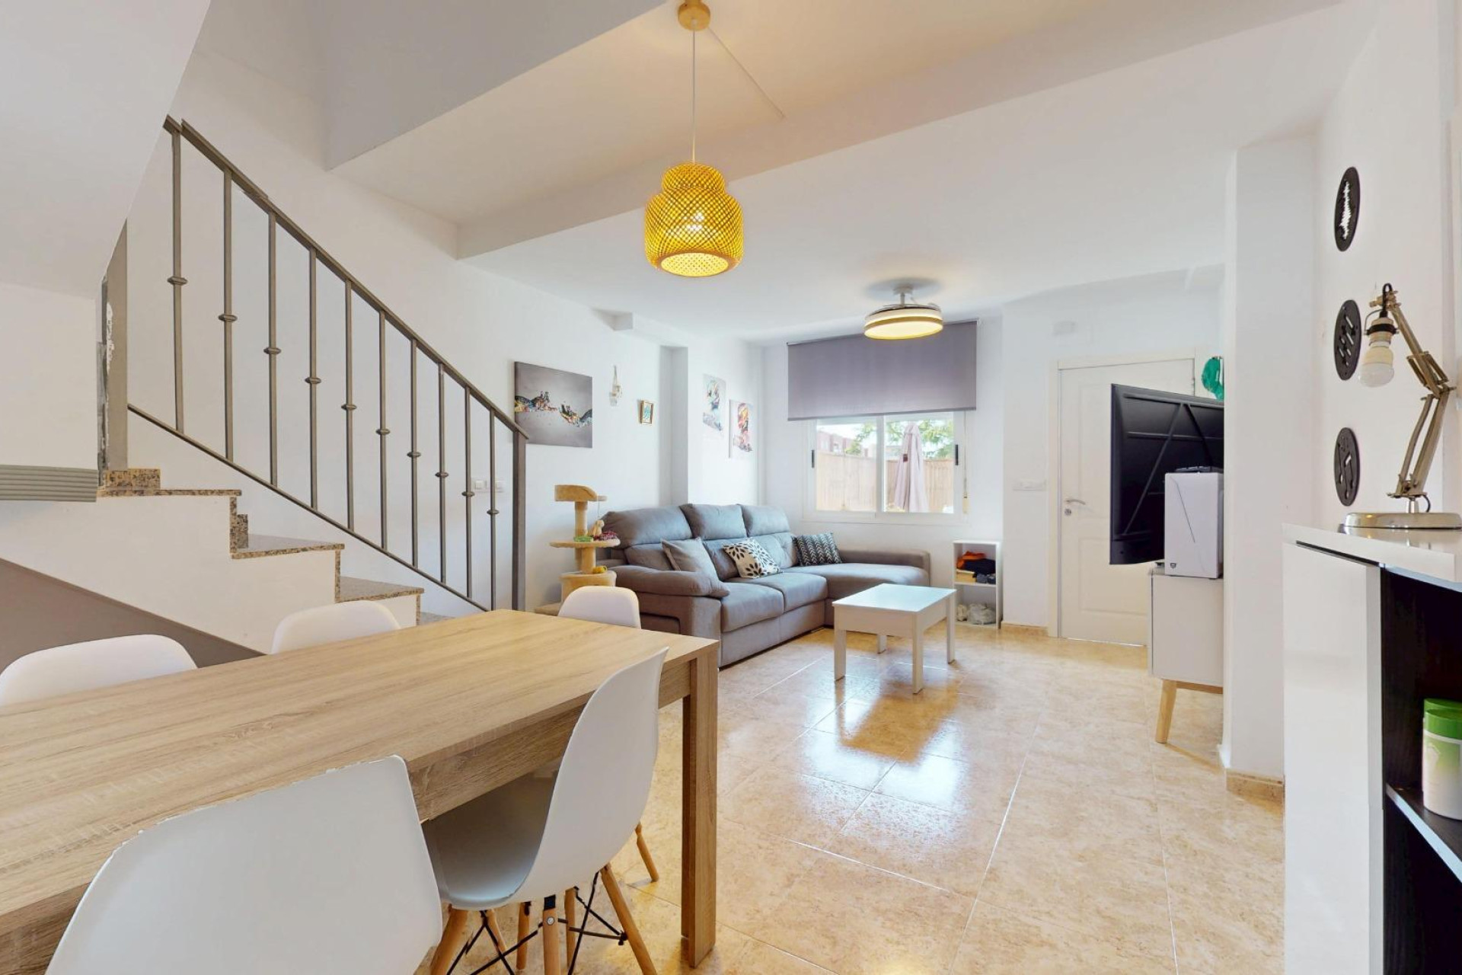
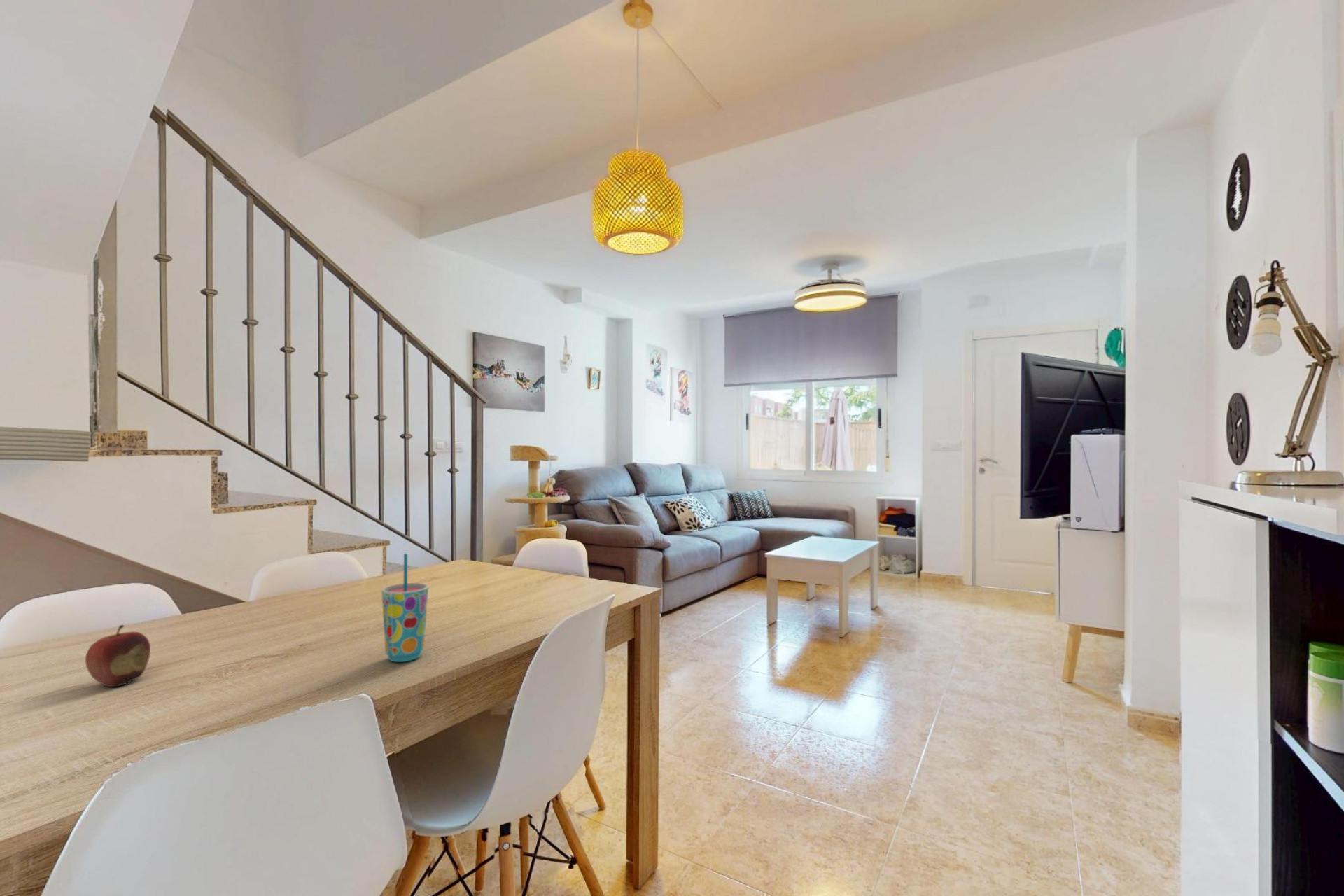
+ cup (405, 606)
+ fruit (117, 654)
